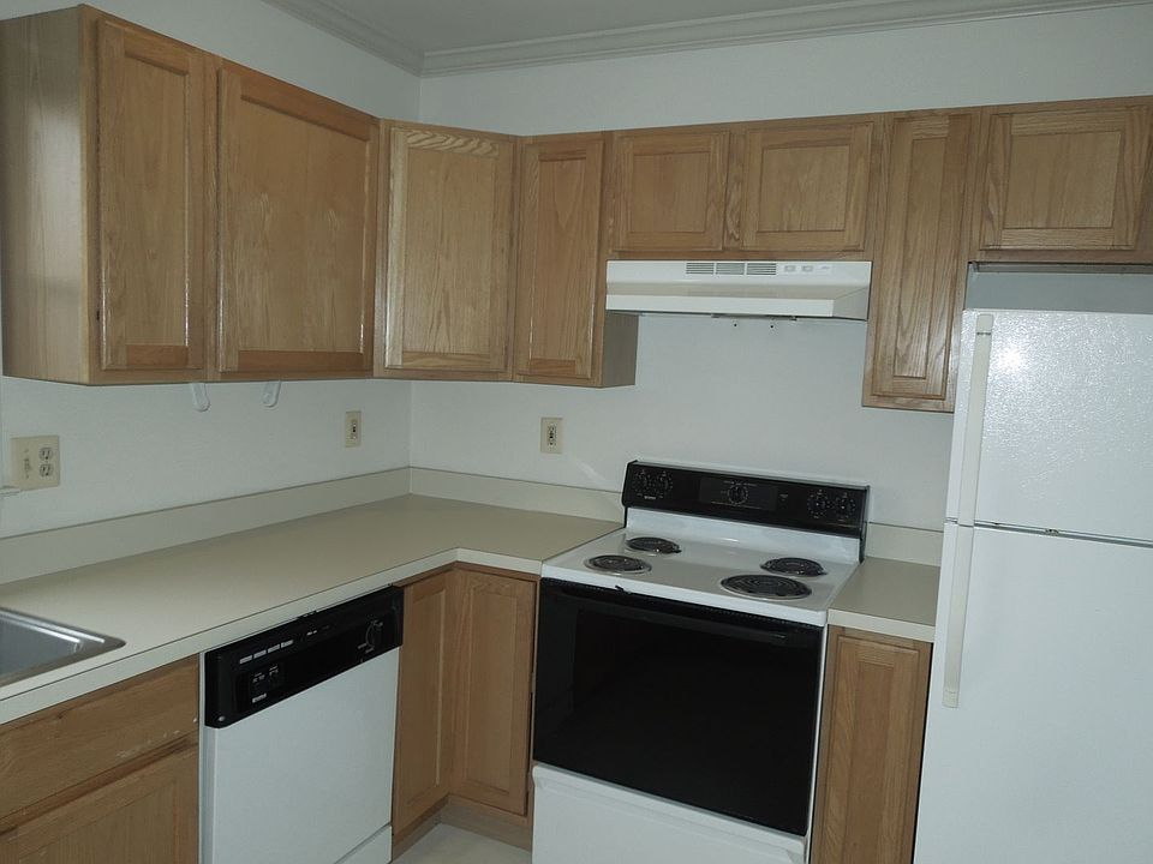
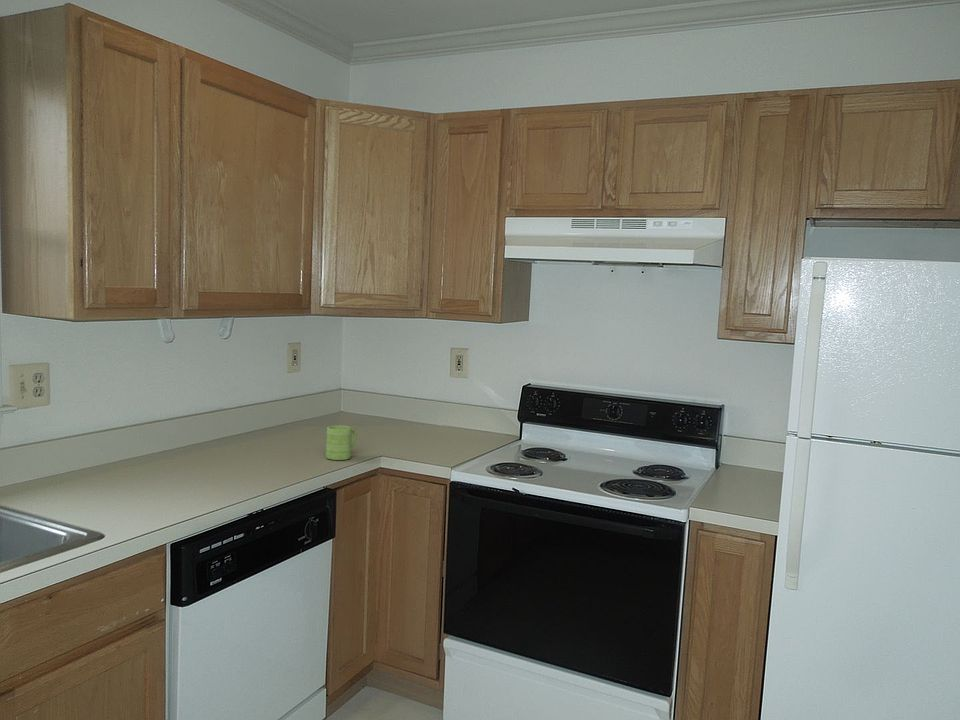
+ mug (343, 441)
